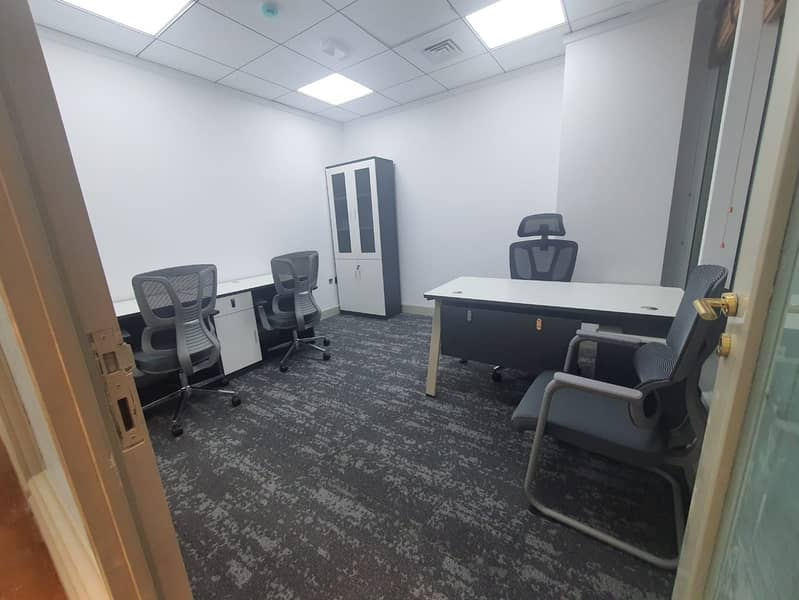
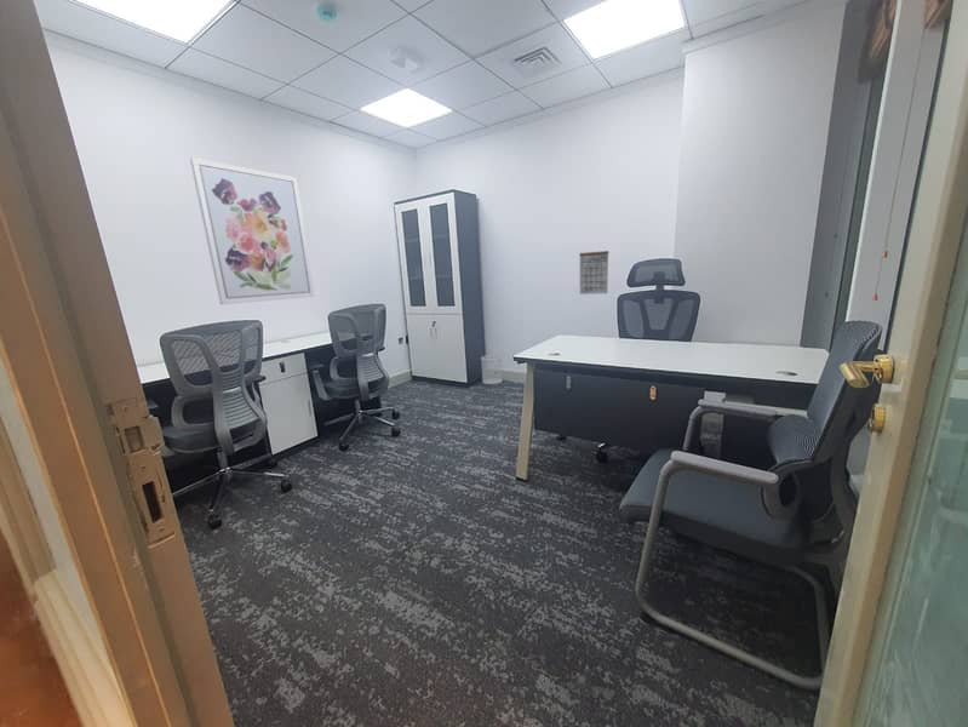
+ wall art (260, 236)
+ wastebasket (491, 368)
+ calendar (594, 268)
